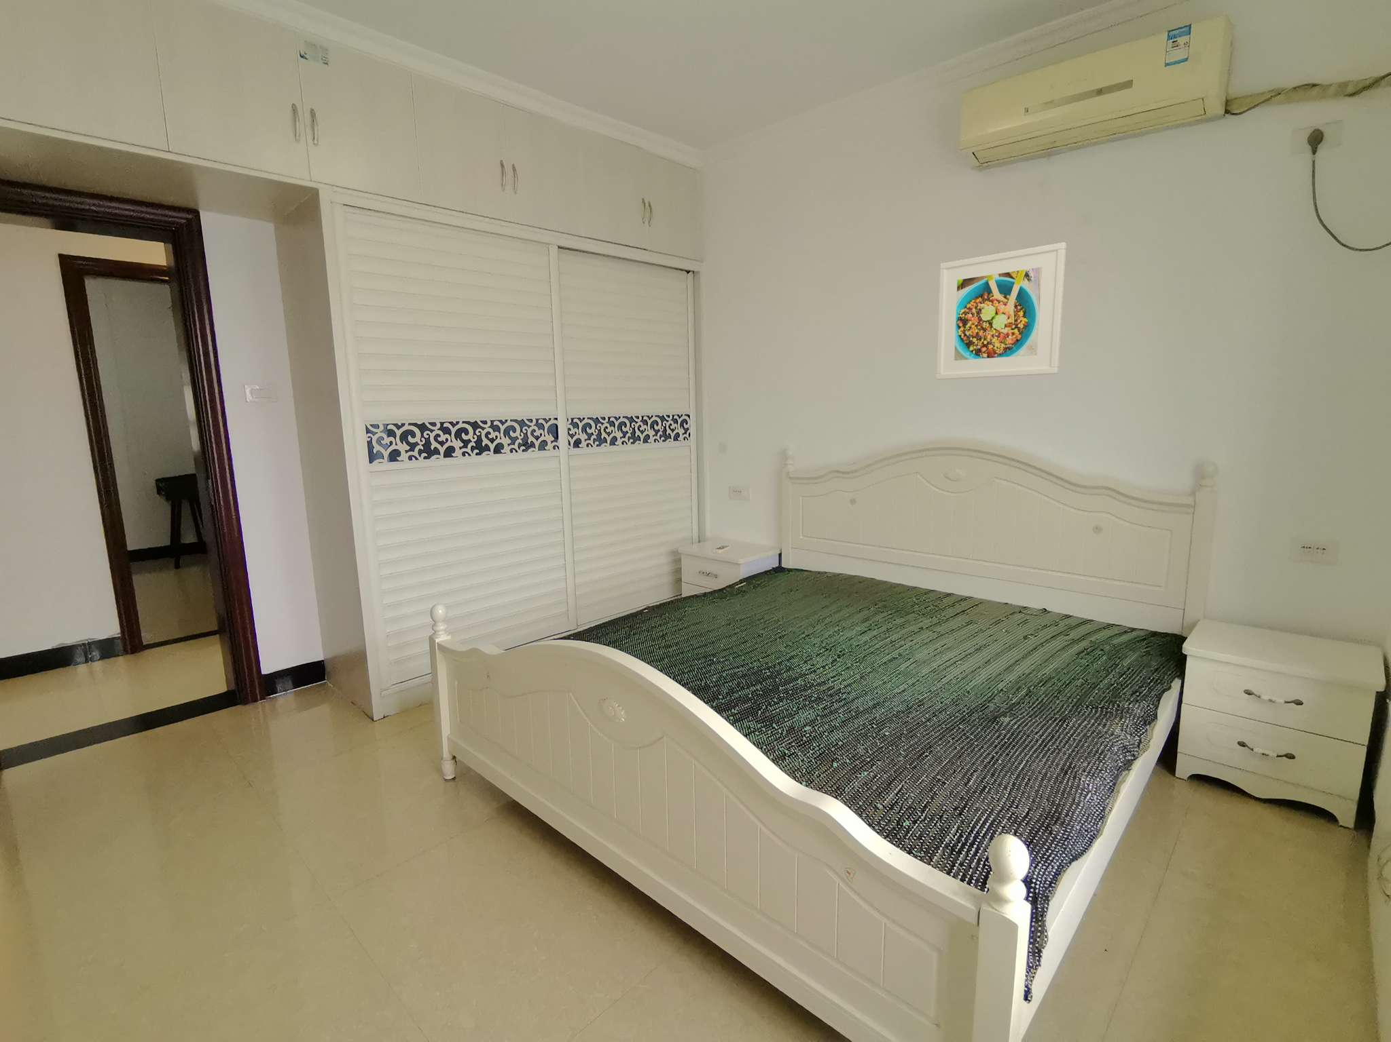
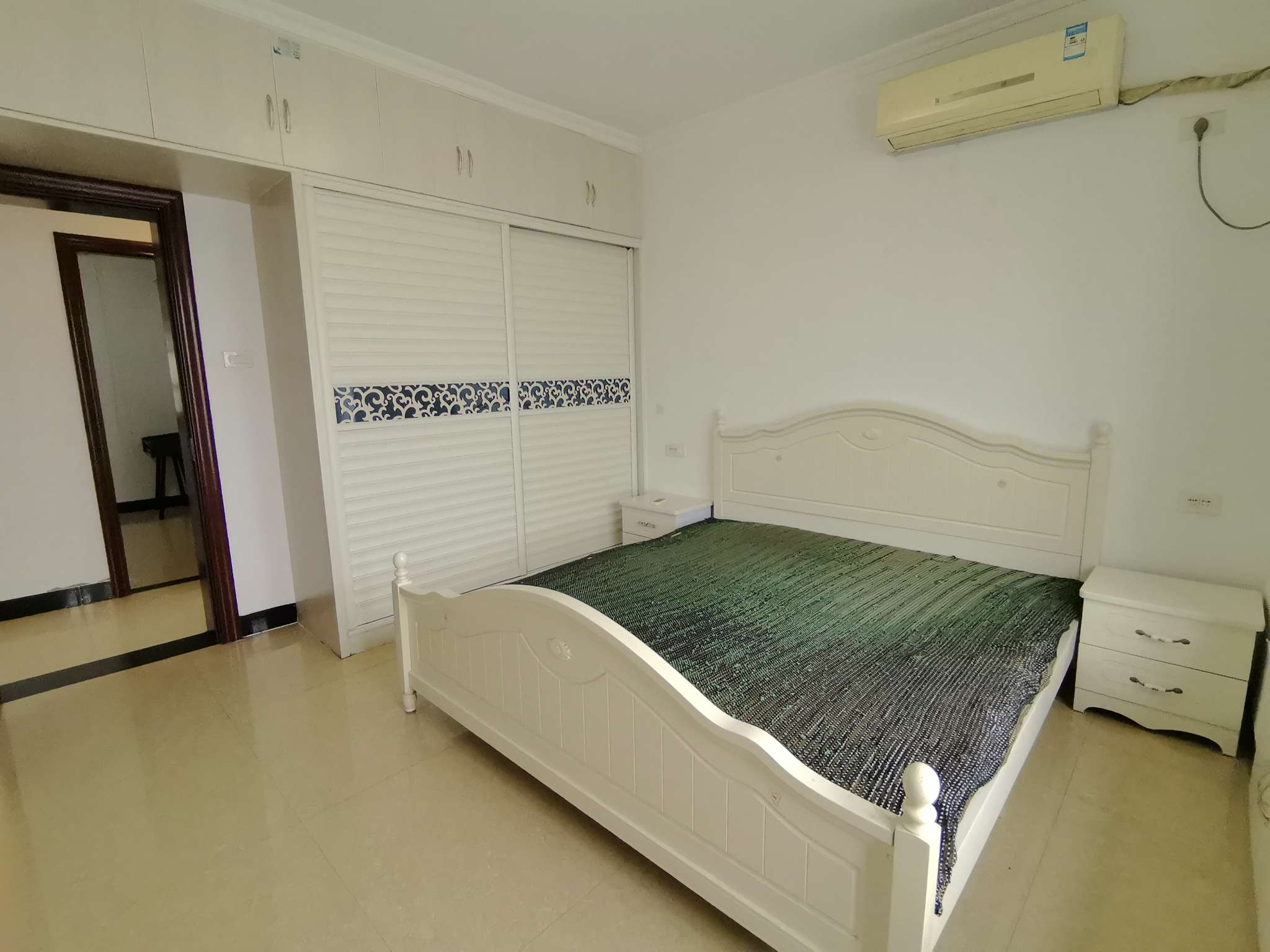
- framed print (997, 316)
